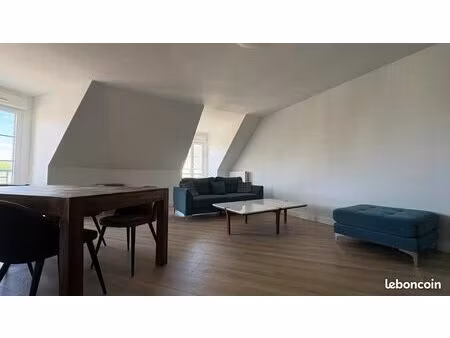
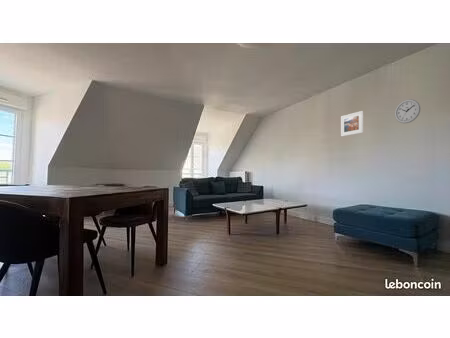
+ wall clock (406, 111)
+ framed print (351, 124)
